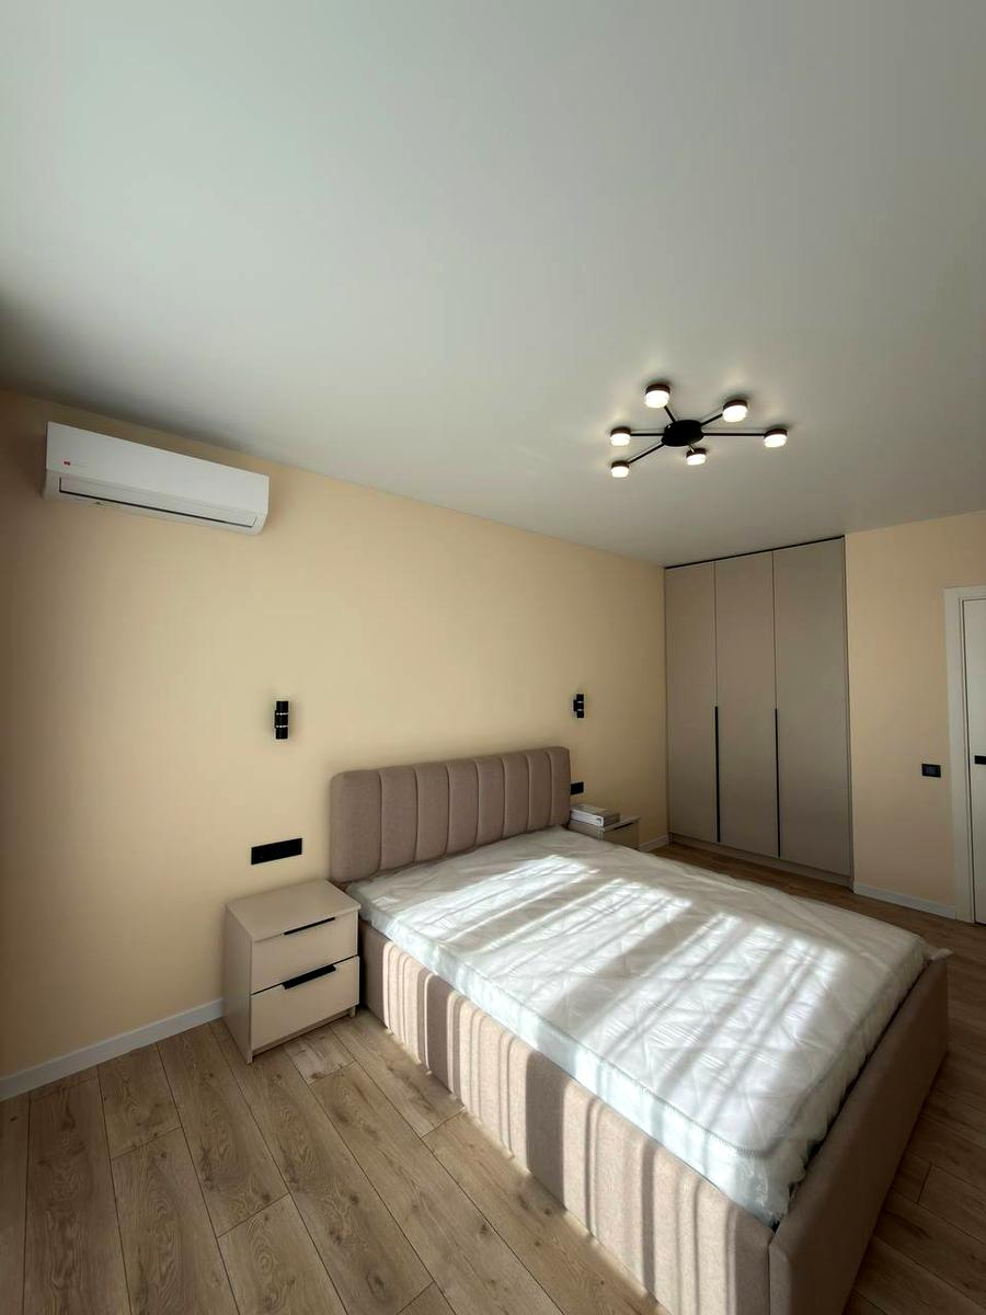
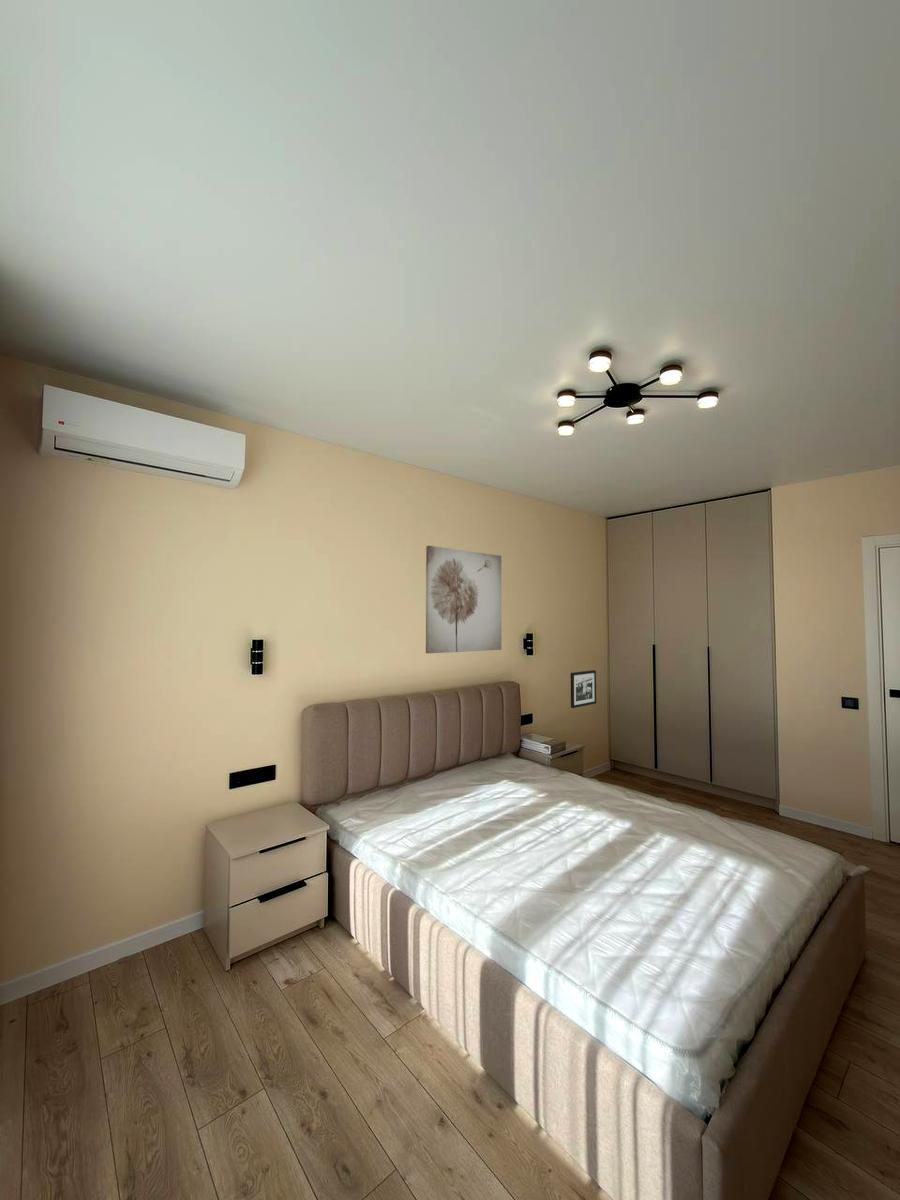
+ picture frame (583, 688)
+ wall art (466, 601)
